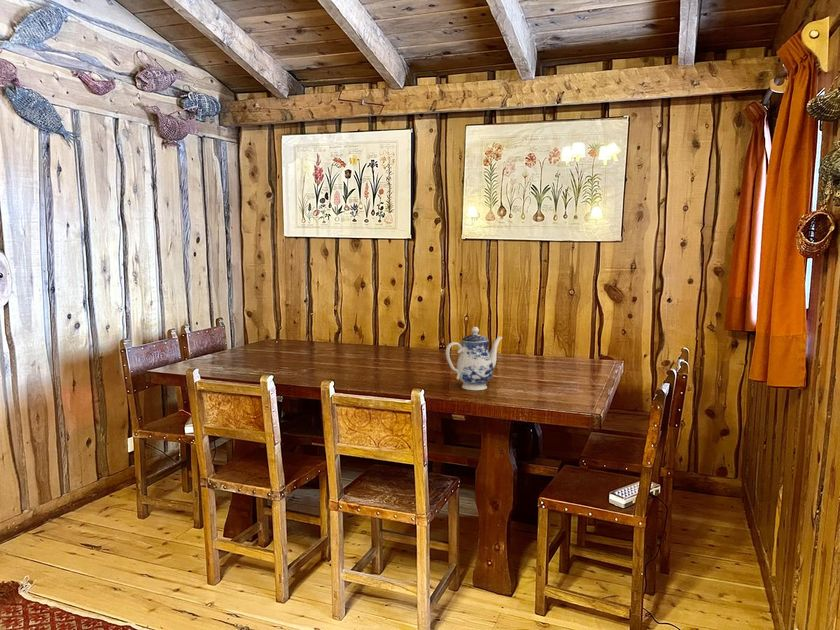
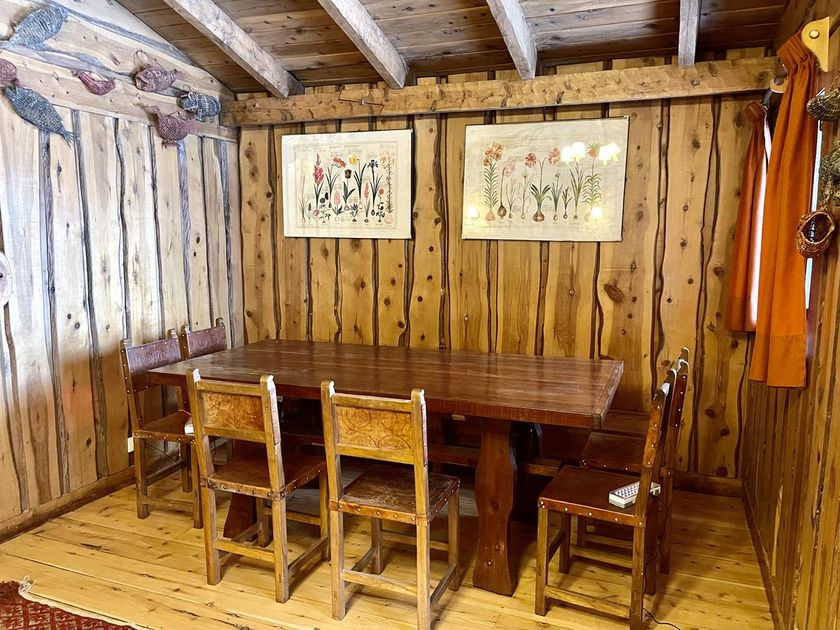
- teapot (474, 357)
